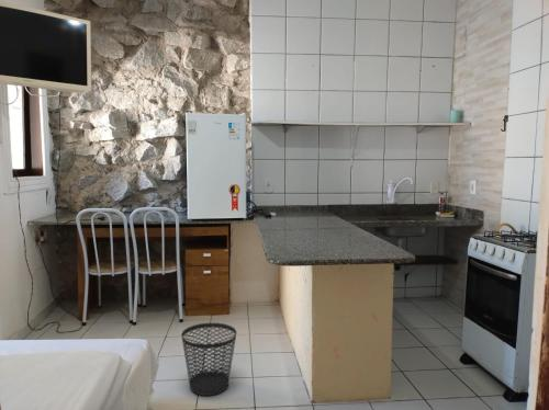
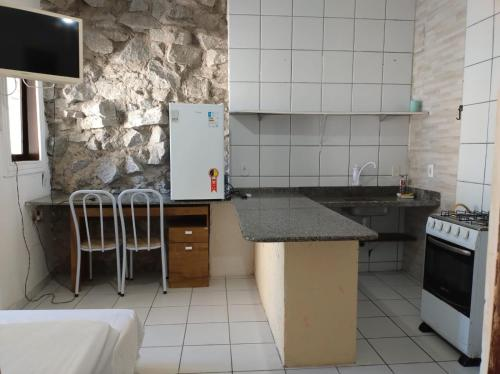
- wastebasket (209, 360)
